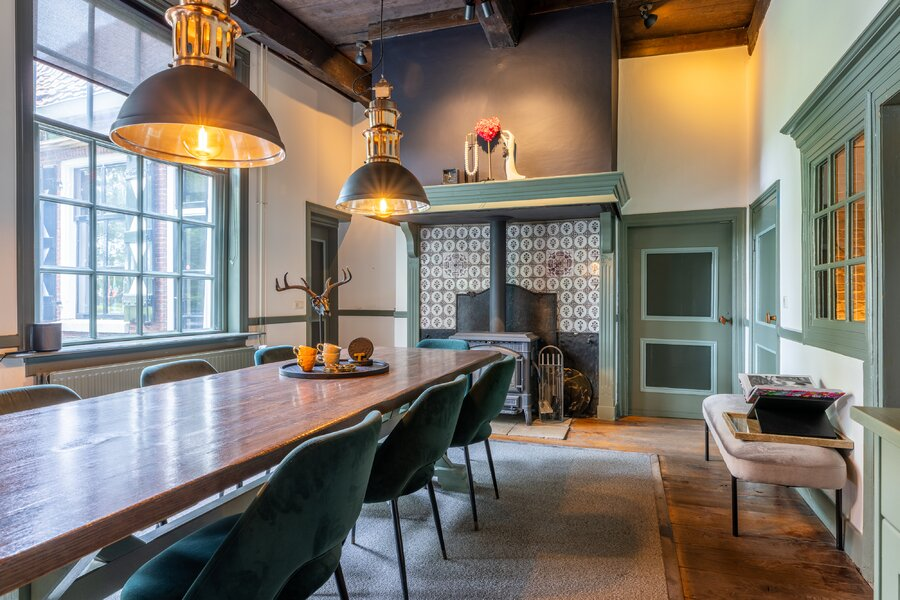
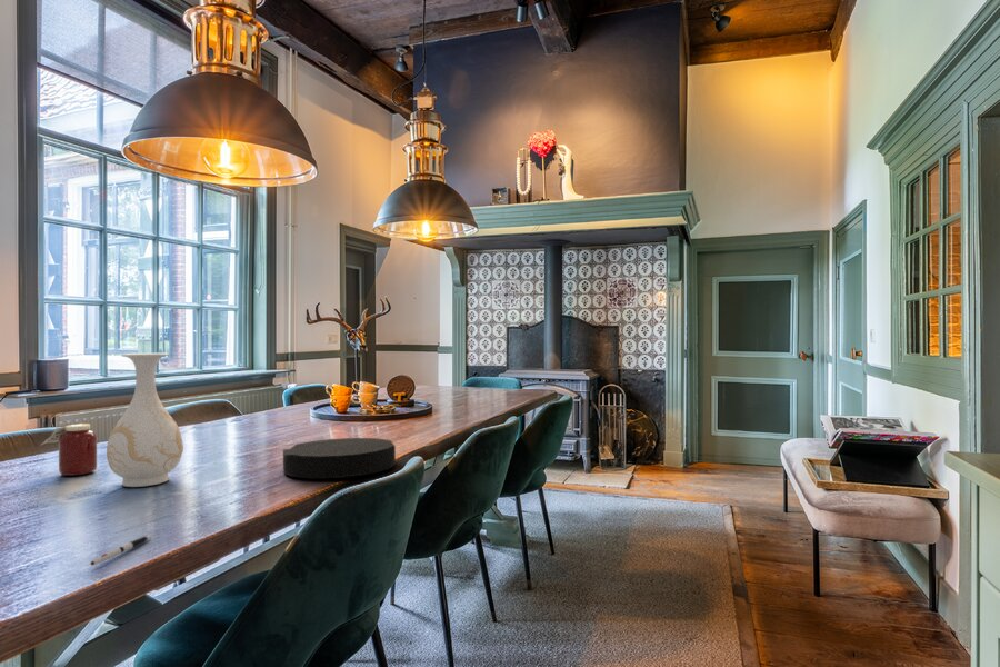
+ plate (340, 456)
+ vase (146, 417)
+ pen (123, 548)
+ jar (72, 448)
